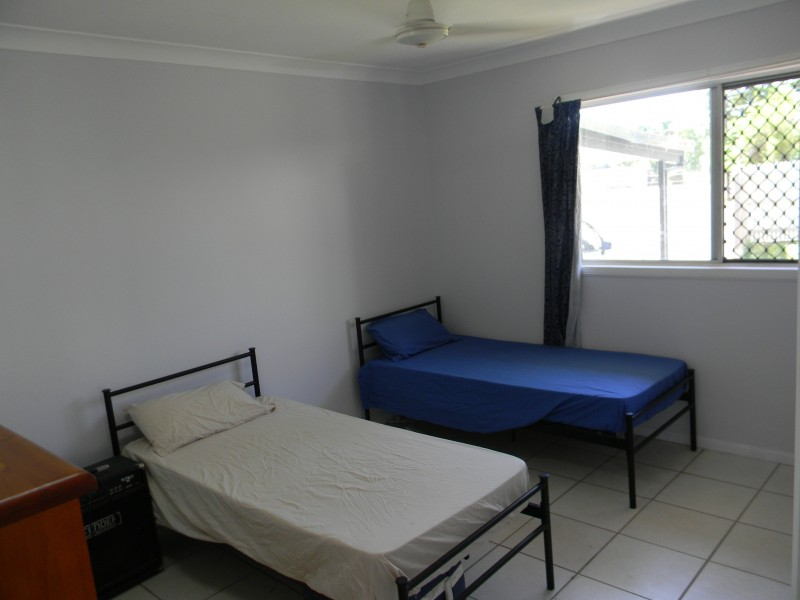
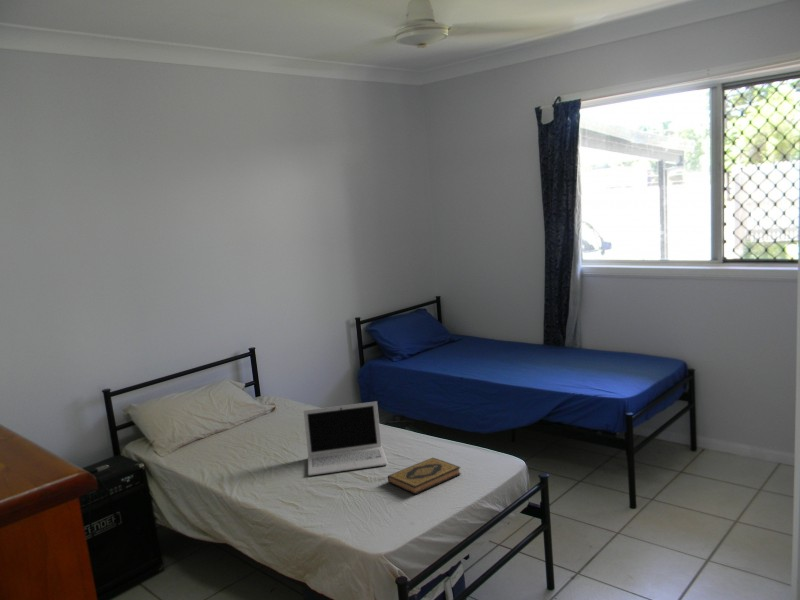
+ laptop (344, 437)
+ hardback book (424, 474)
